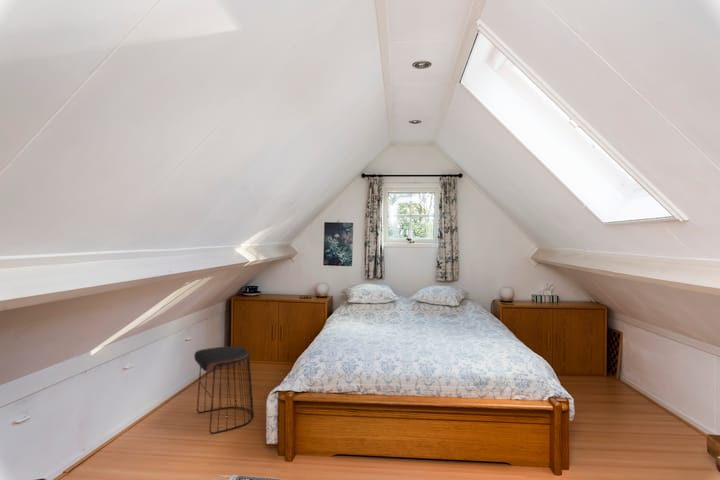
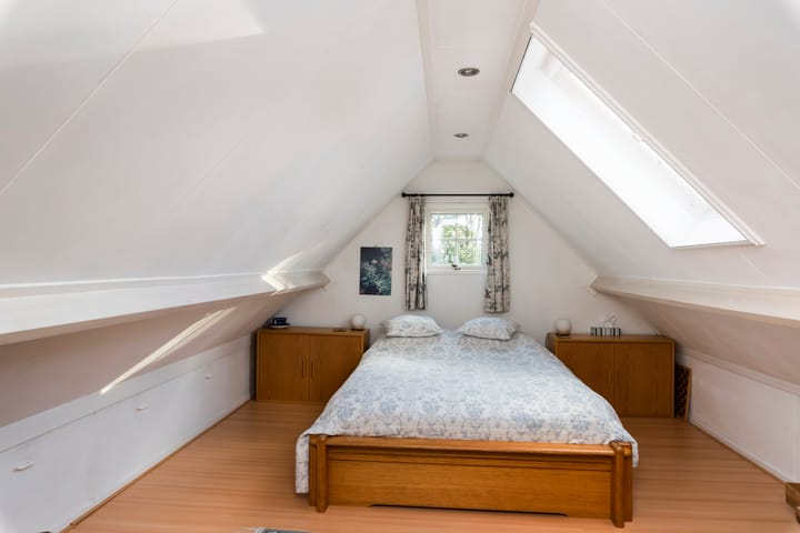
- stool (227, 385)
